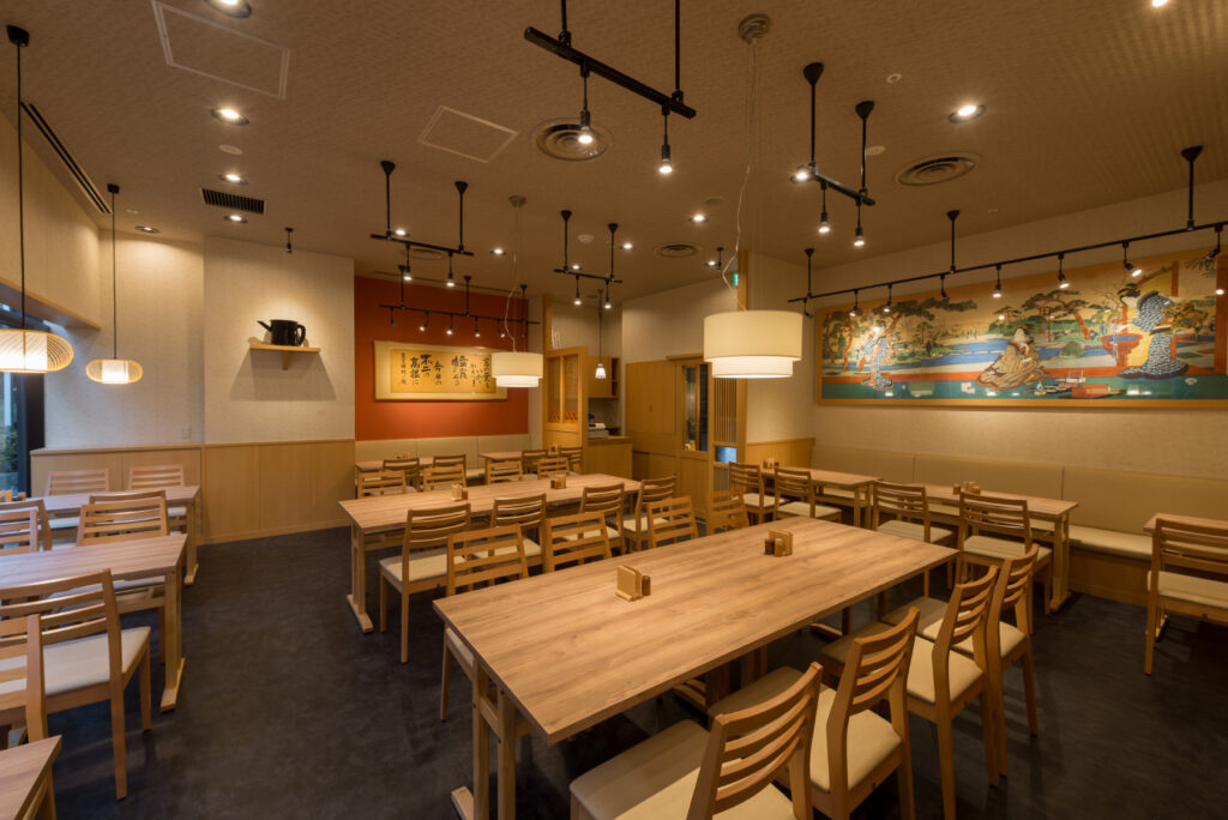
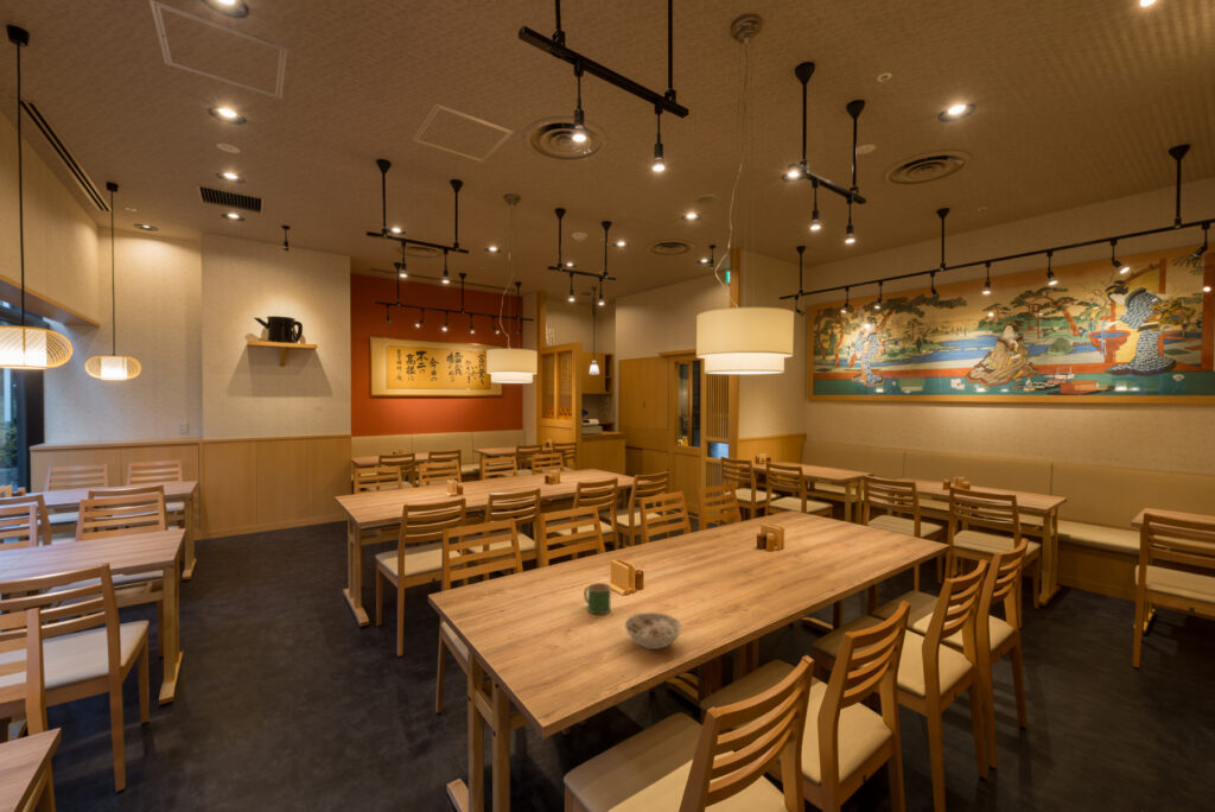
+ bowl (653, 630)
+ mug (596, 597)
